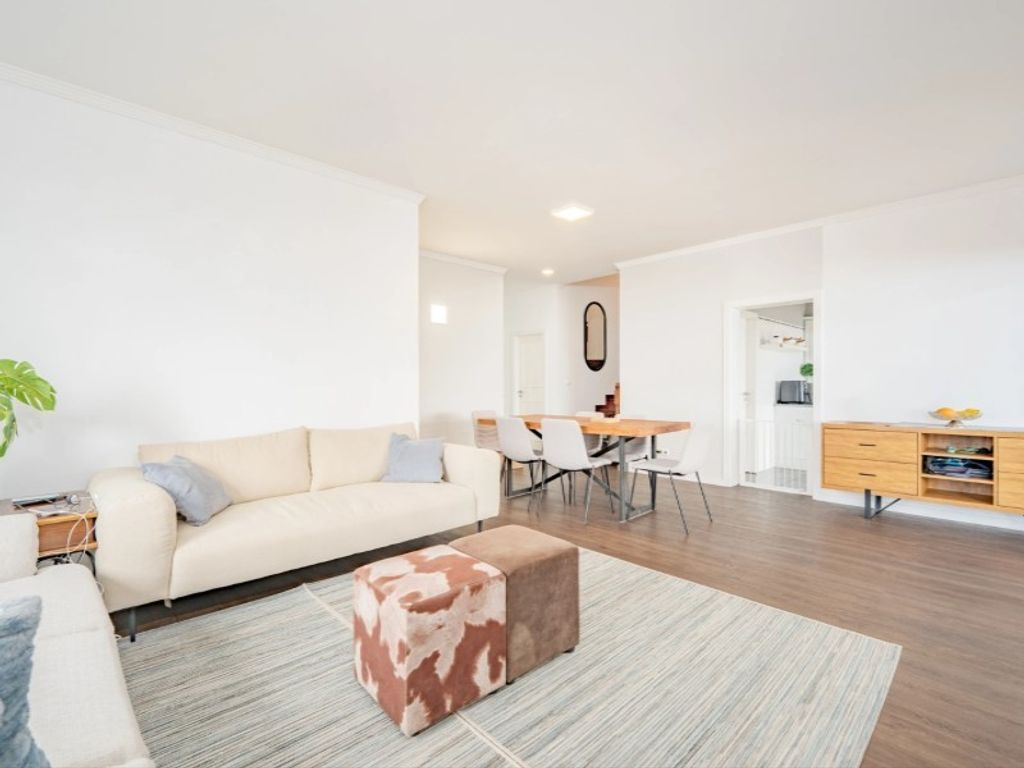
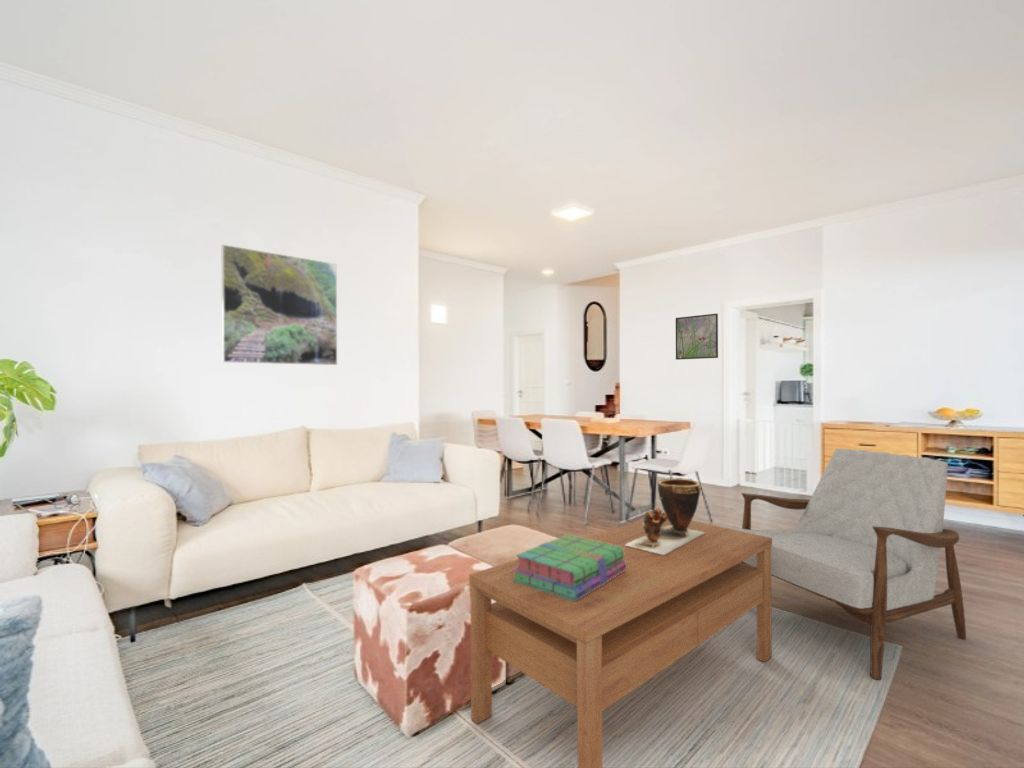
+ stack of books (570, 562)
+ armchair (845, 541)
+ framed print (696, 337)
+ coffee table (636, 619)
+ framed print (283, 309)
+ clay pot (667, 511)
